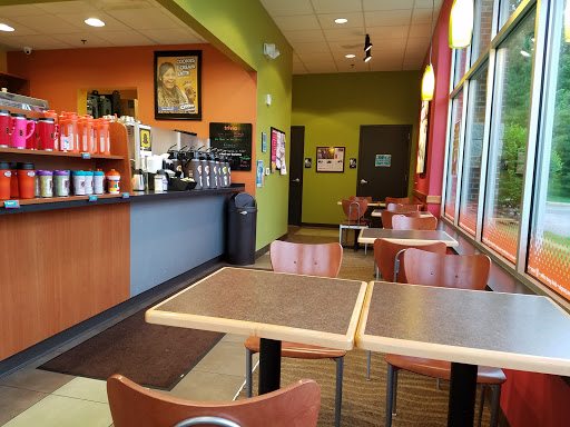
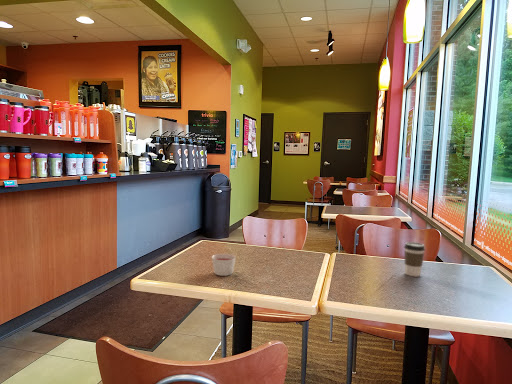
+ coffee cup (413, 259)
+ candle (223, 264)
